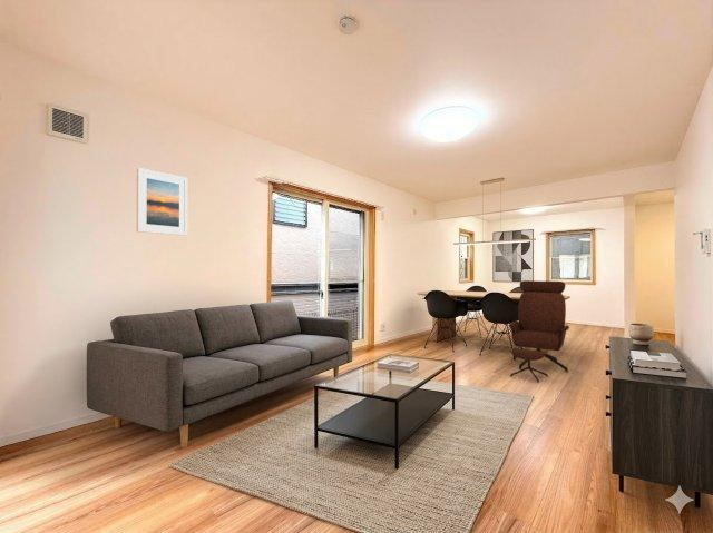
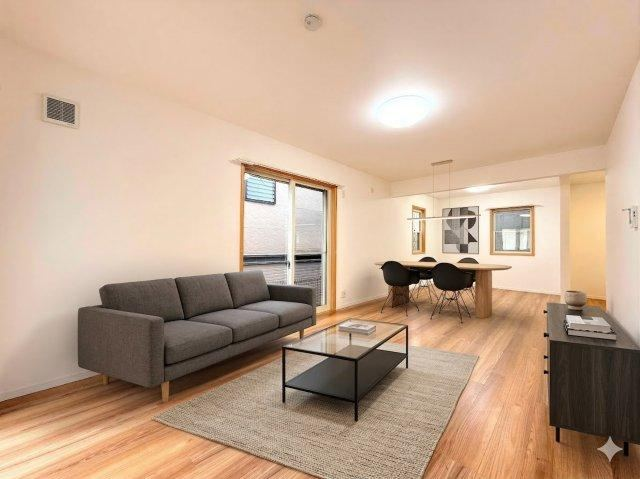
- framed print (163, 203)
- lounge chair (535, 325)
